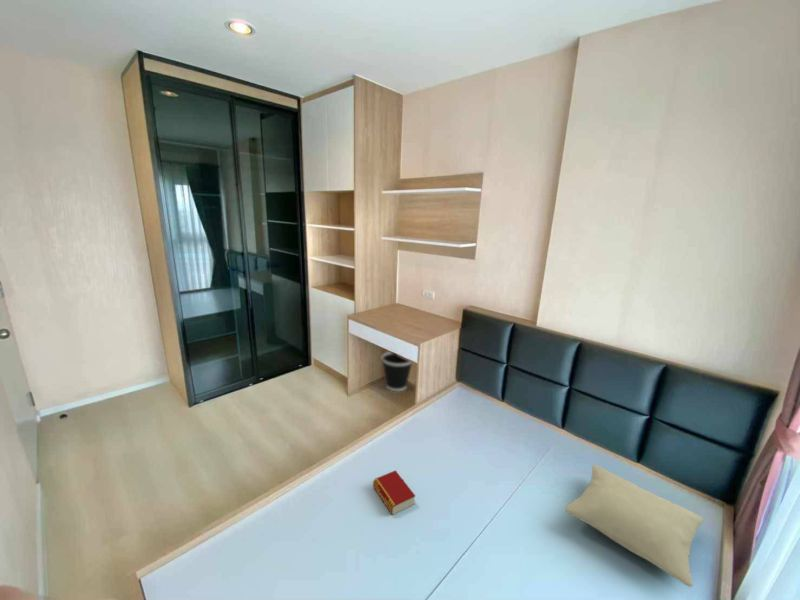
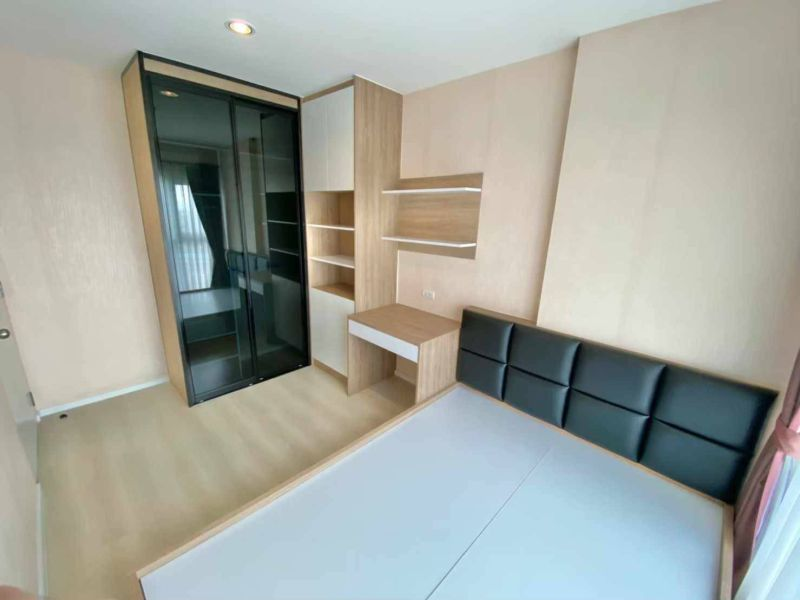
- pillow (633, 513)
- wastebasket (397, 371)
- book (393, 491)
